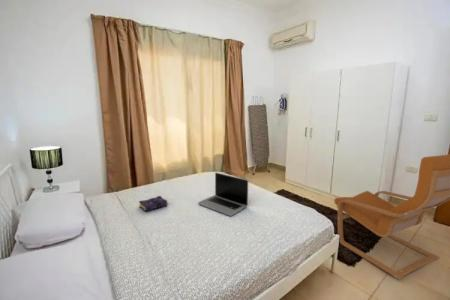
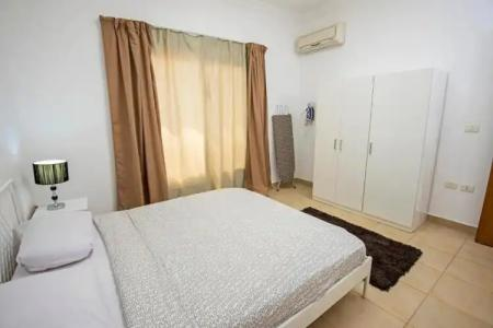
- armchair (389, 203)
- book (153, 203)
- laptop (222, 192)
